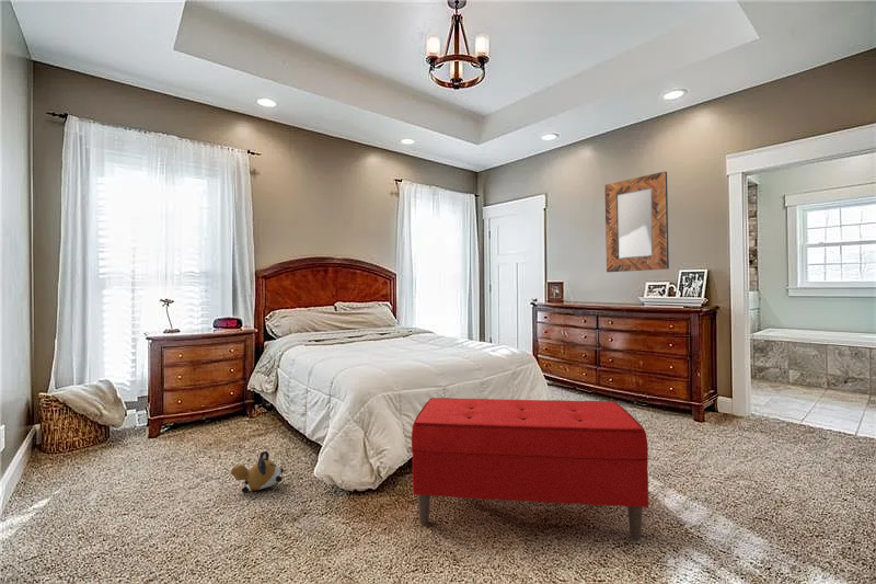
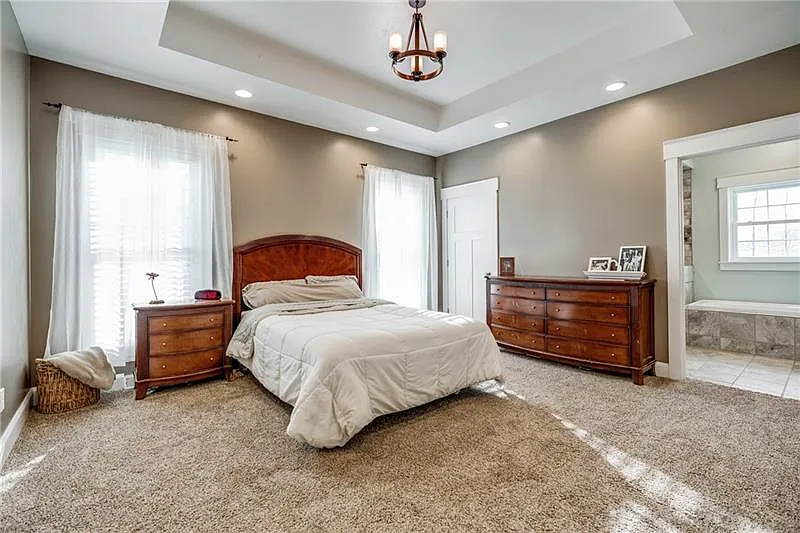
- plush toy (256, 470)
- home mirror (635, 225)
- bench (522, 459)
